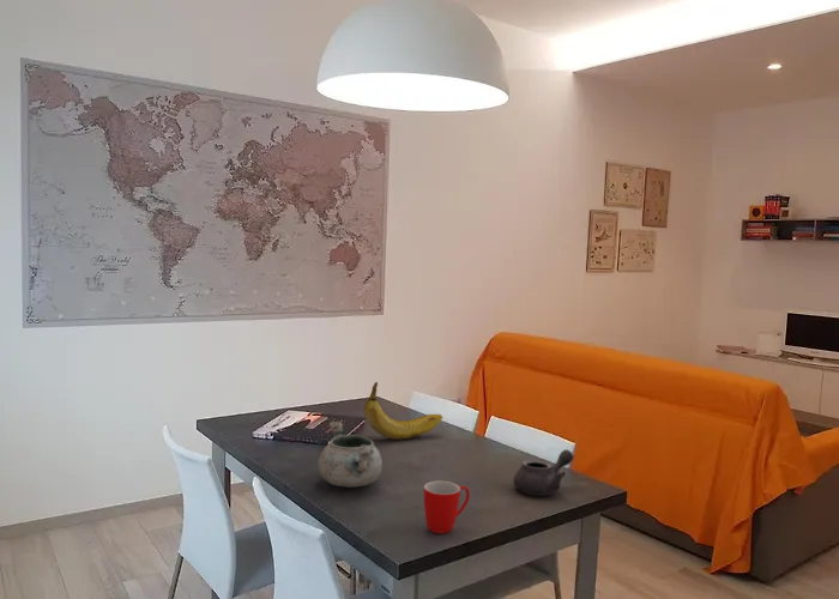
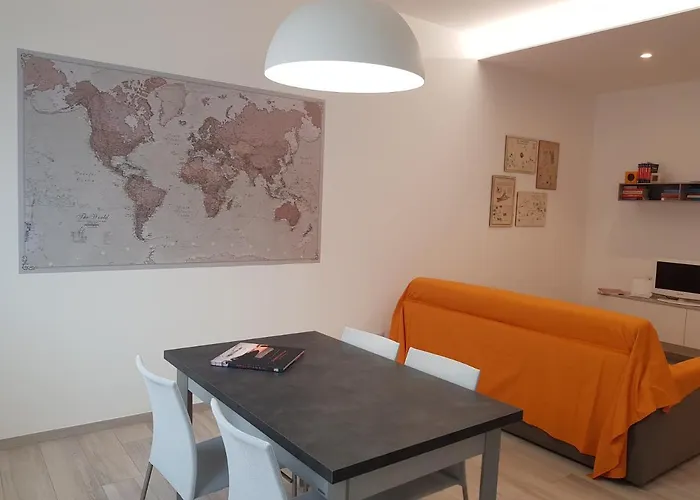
- mug (447, 507)
- banana (404, 420)
- teapot (548, 471)
- decorative bowl (351, 458)
